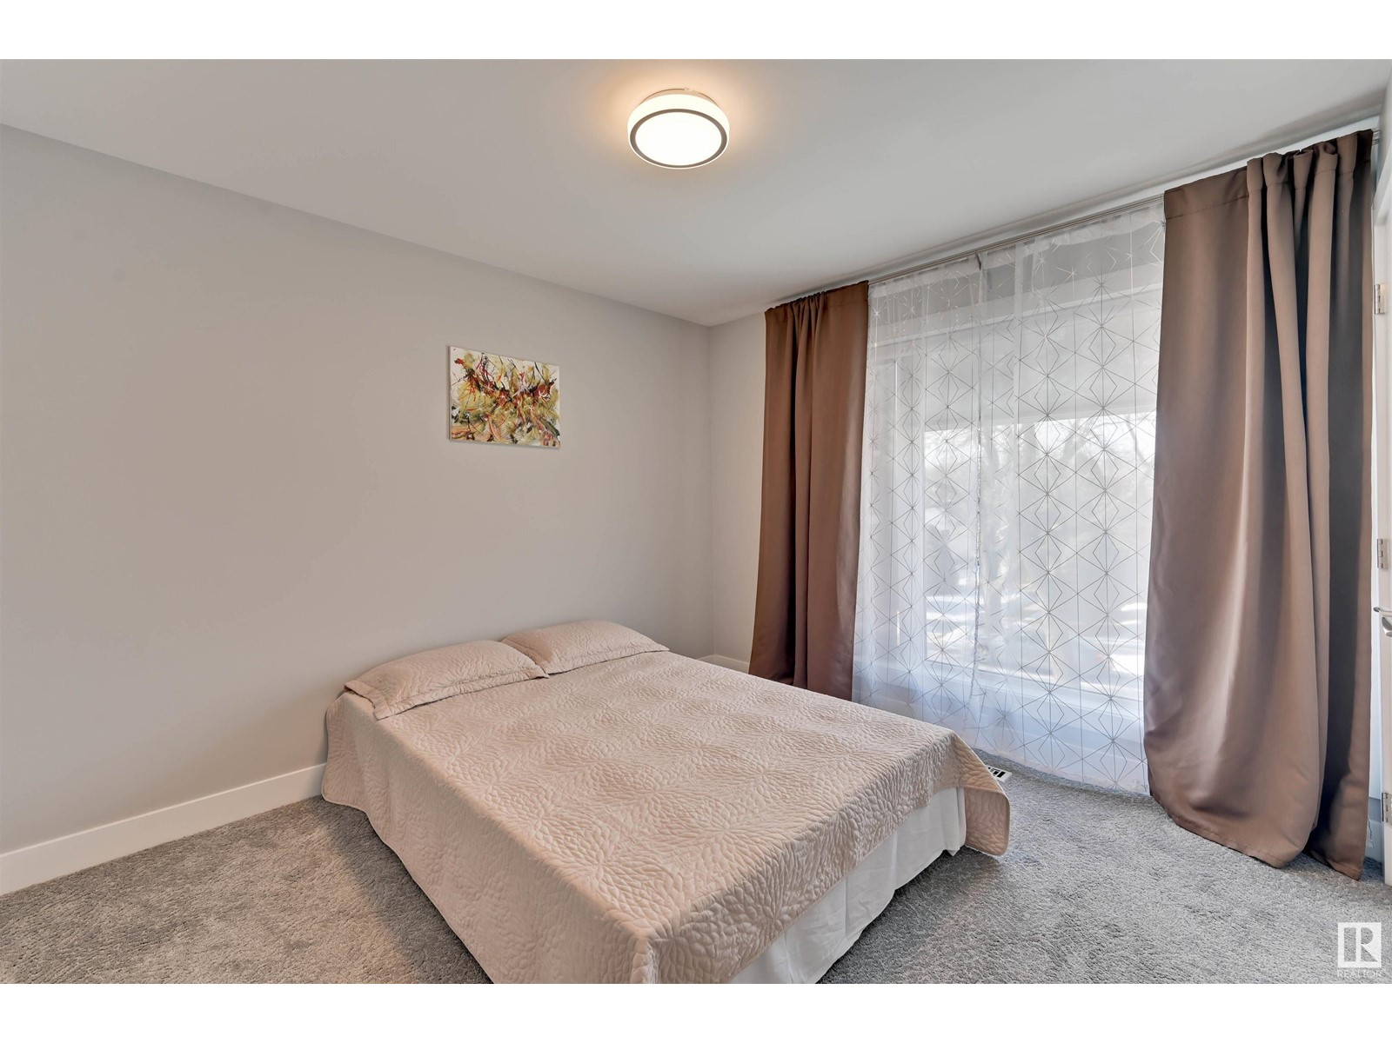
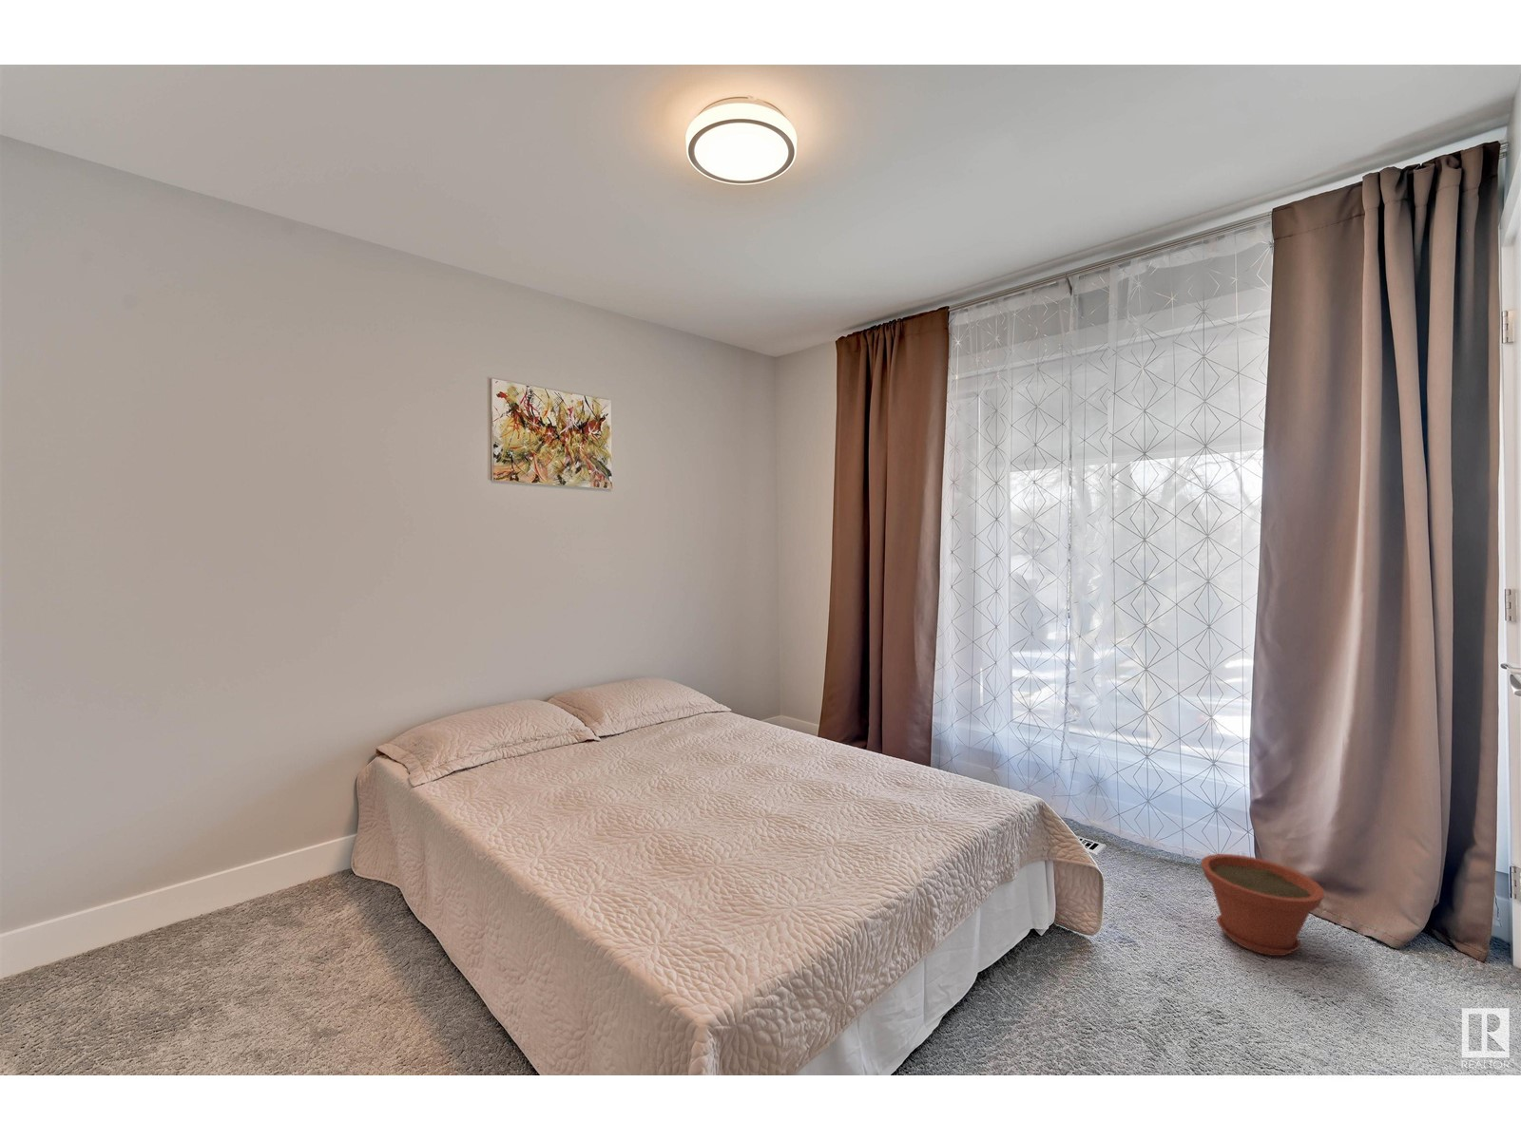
+ plant pot (1258, 908)
